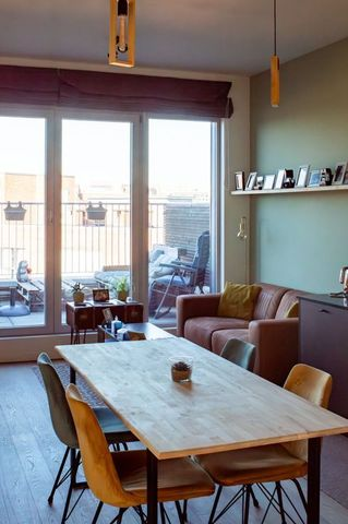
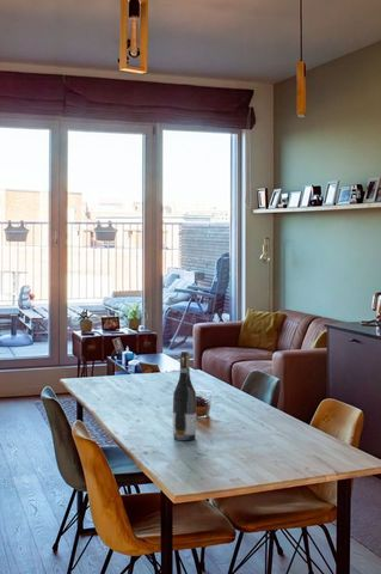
+ wine bottle (184, 395)
